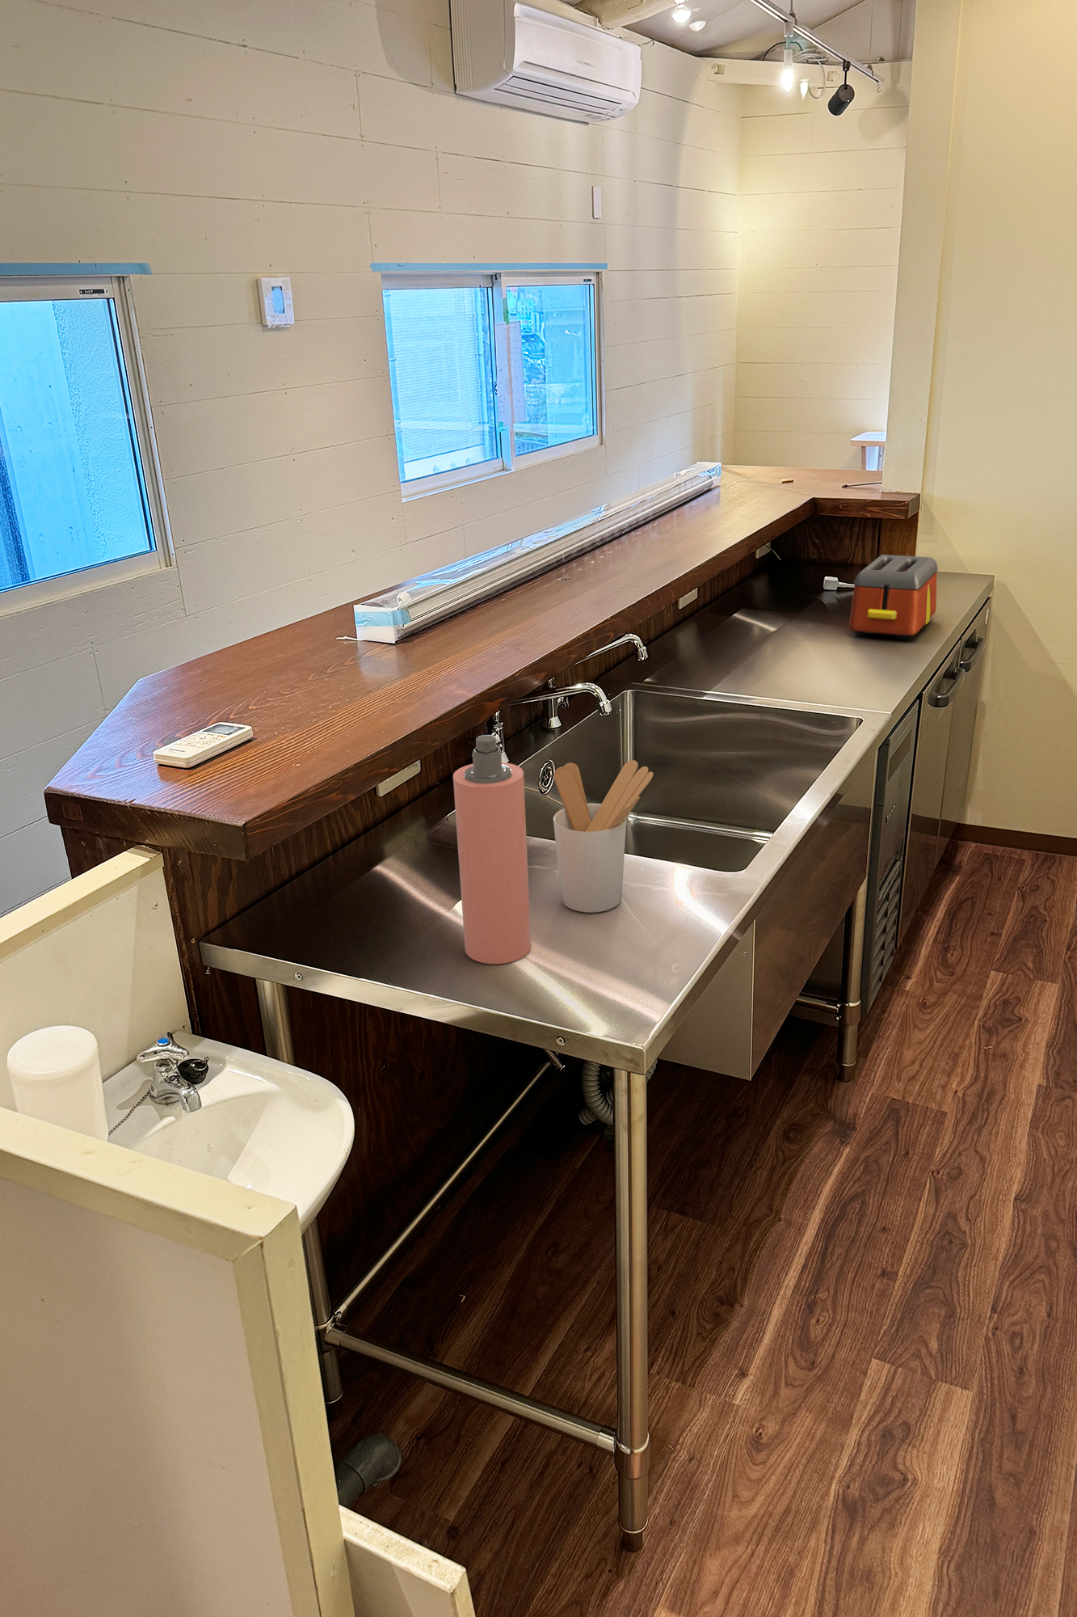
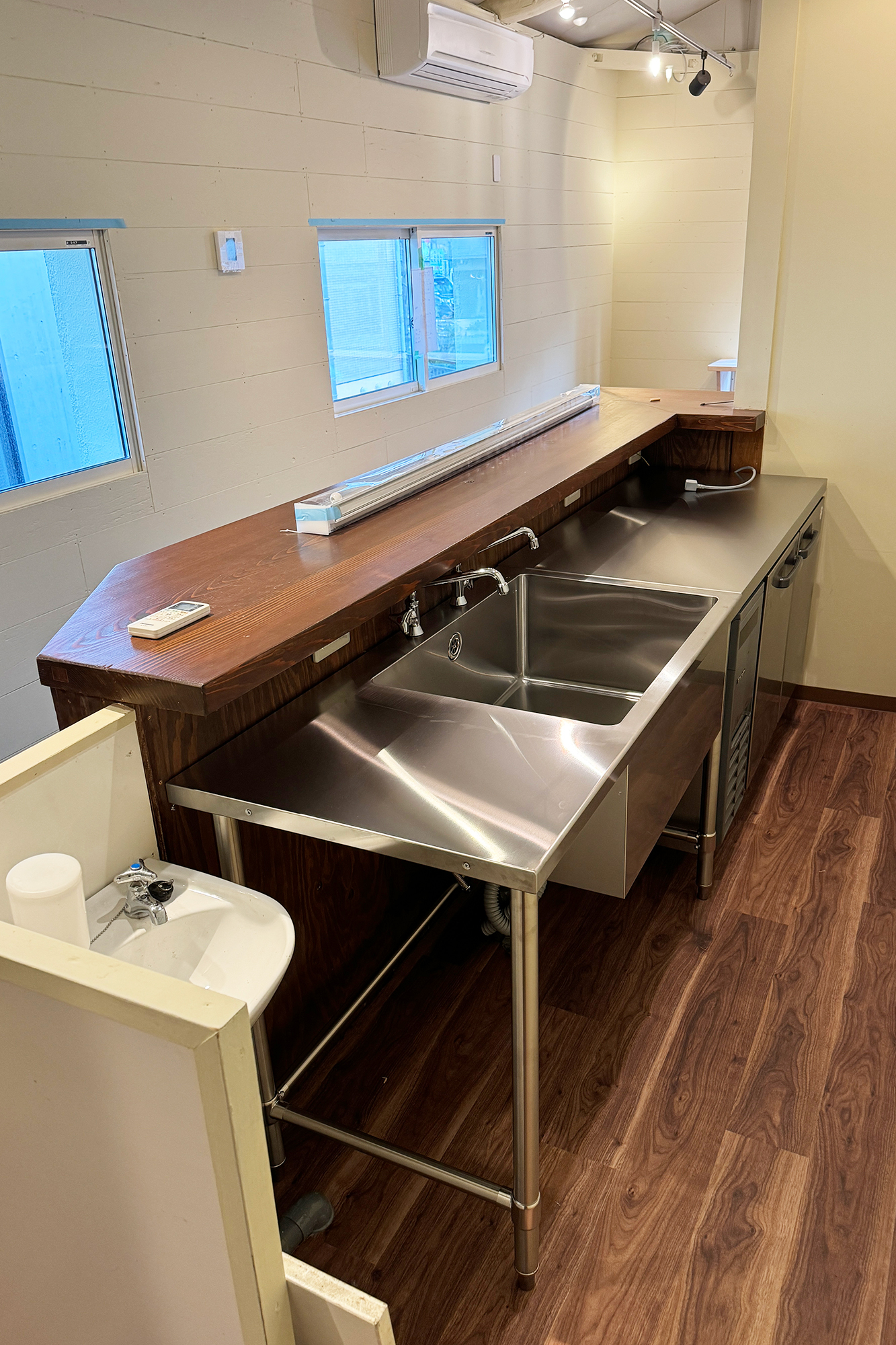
- spray bottle (492, 845)
- utensil holder (605, 833)
- toaster (893, 596)
